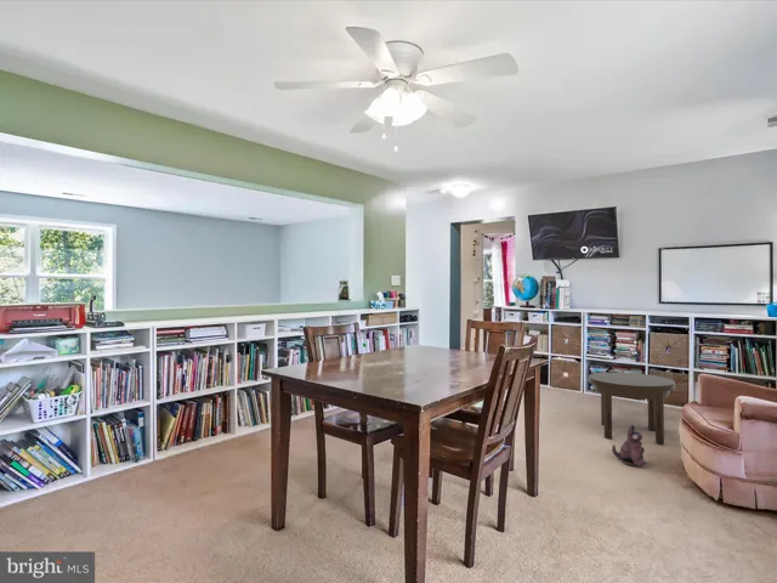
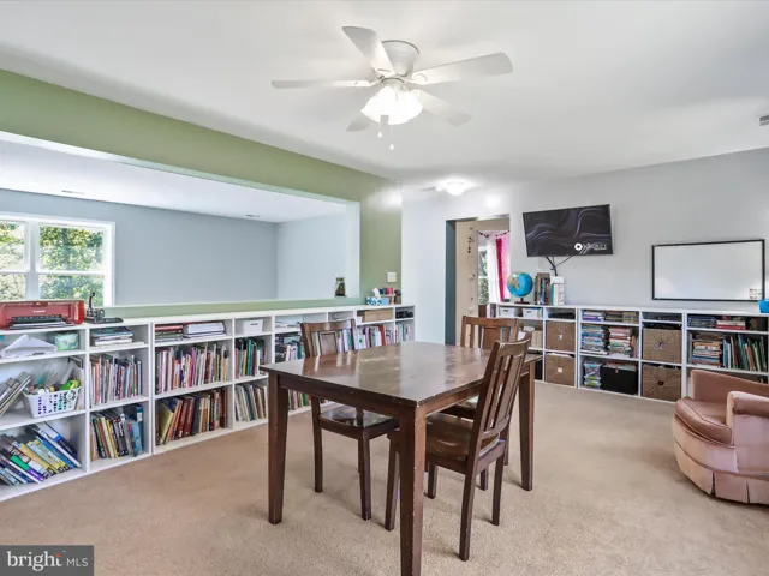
- side table (630, 397)
- plush toy (628, 443)
